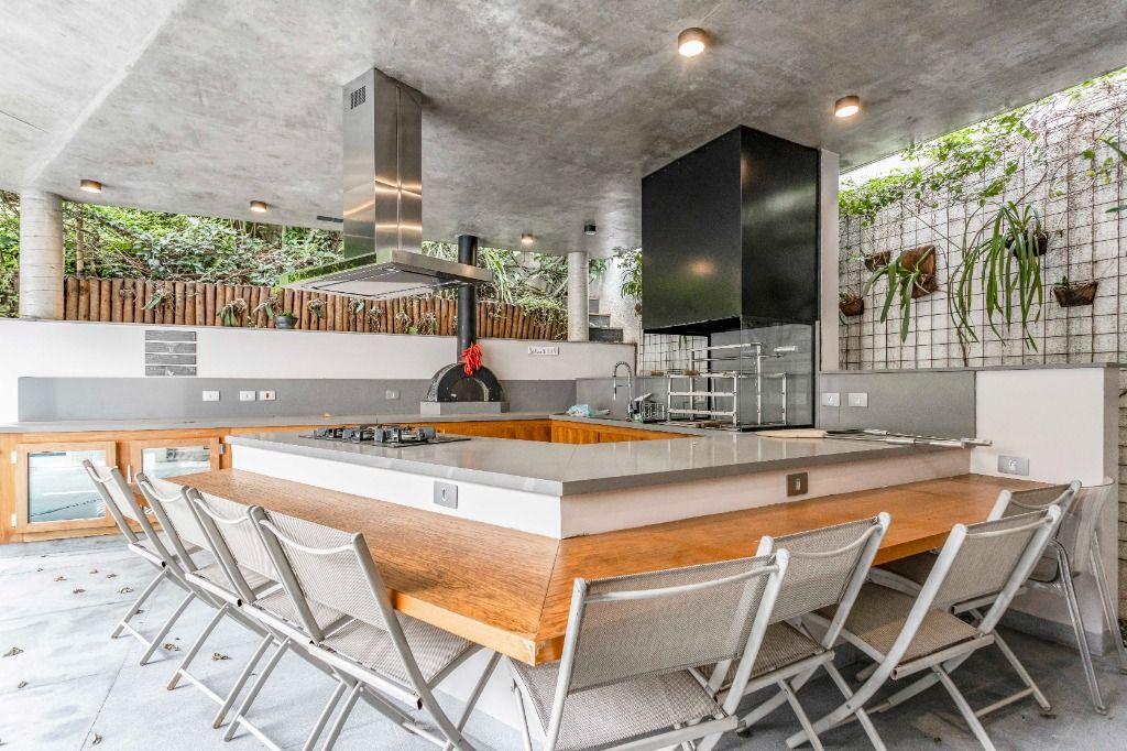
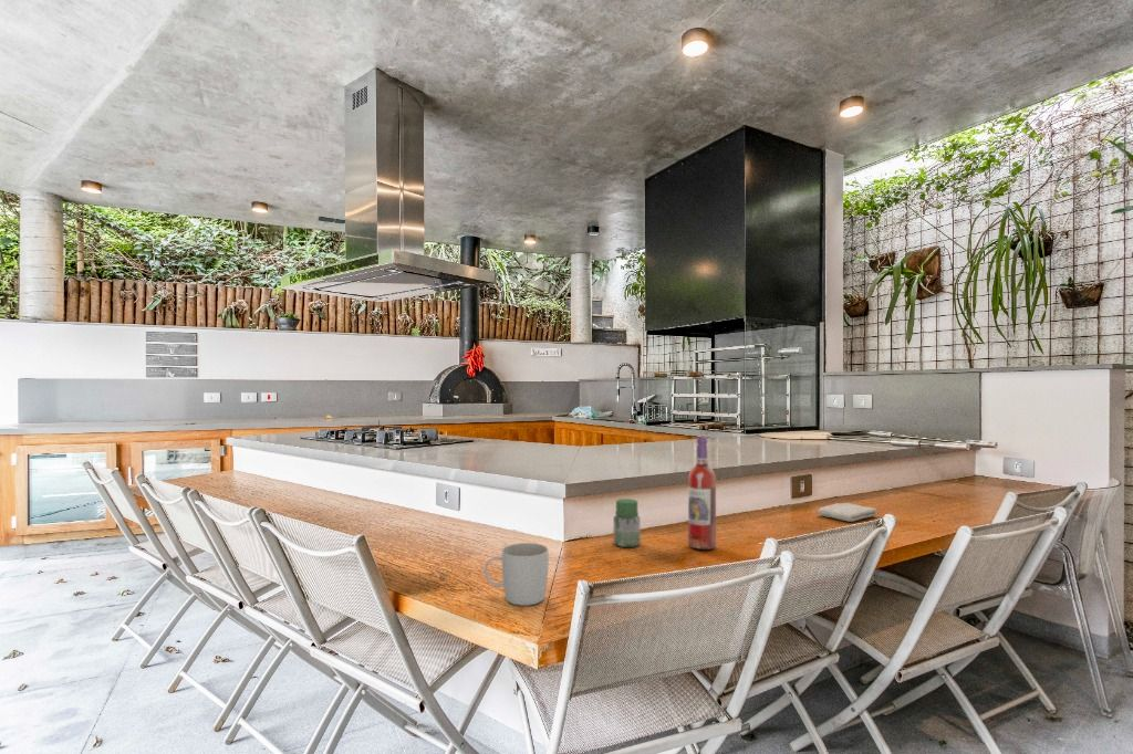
+ jar (626, 522)
+ washcloth (848, 511)
+ mug (516, 573)
+ wine bottle (701, 491)
